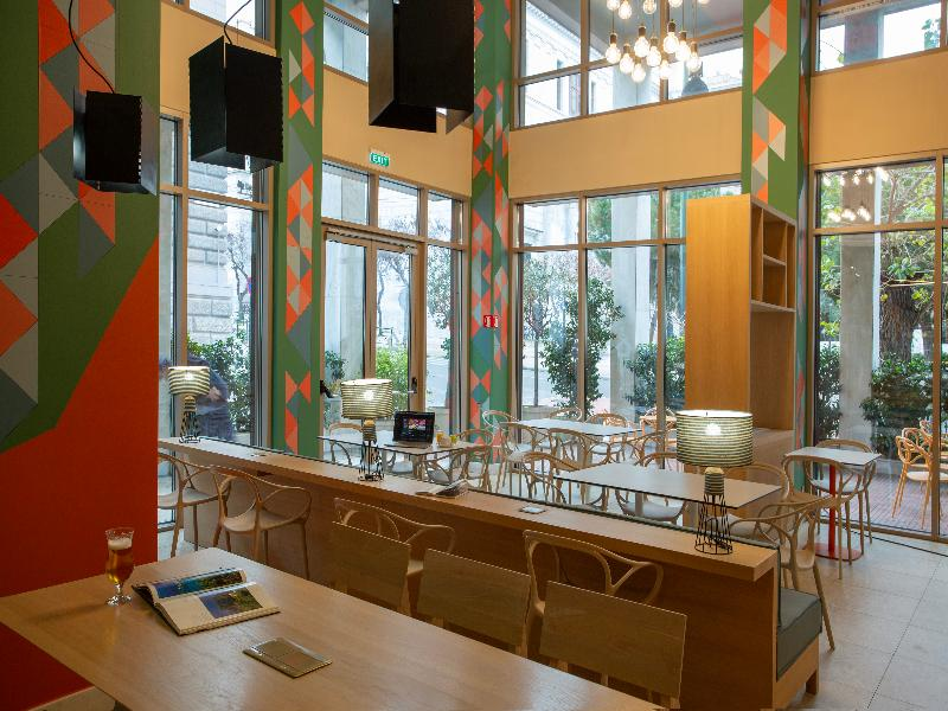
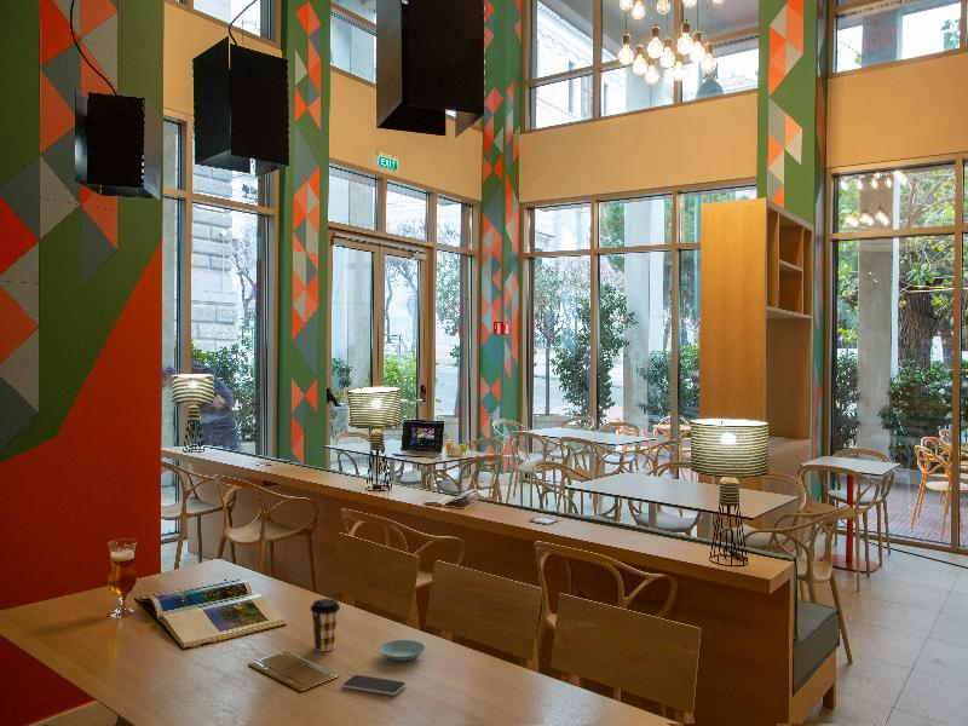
+ coffee cup (324, 624)
+ saucer (402, 651)
+ smartphone (374, 684)
